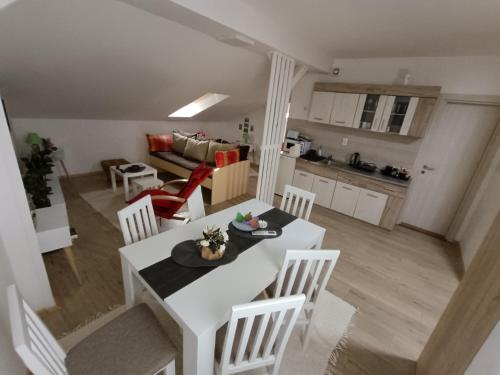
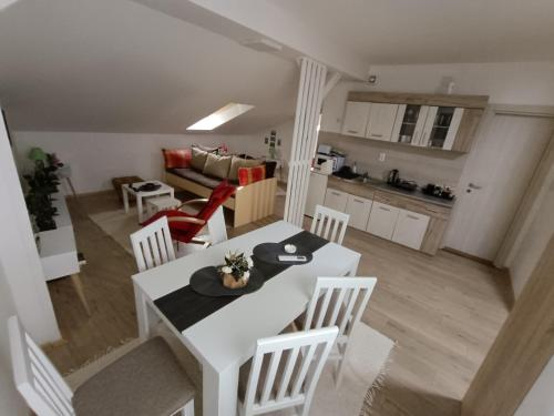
- fruit bowl (245, 219)
